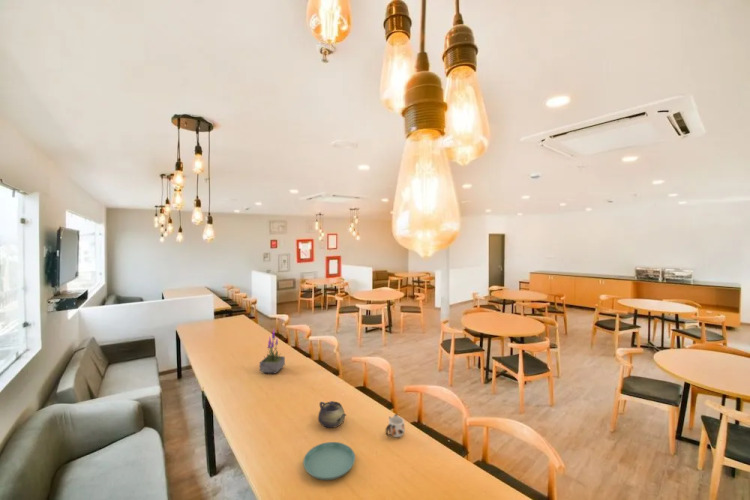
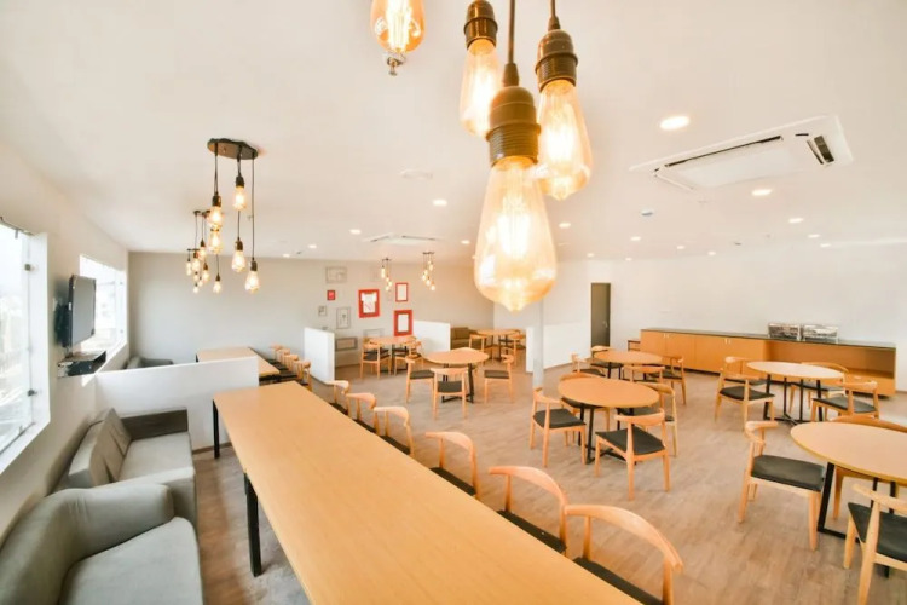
- teapot (332, 412)
- mug (394, 426)
- potted plant (272, 349)
- saucer (329, 461)
